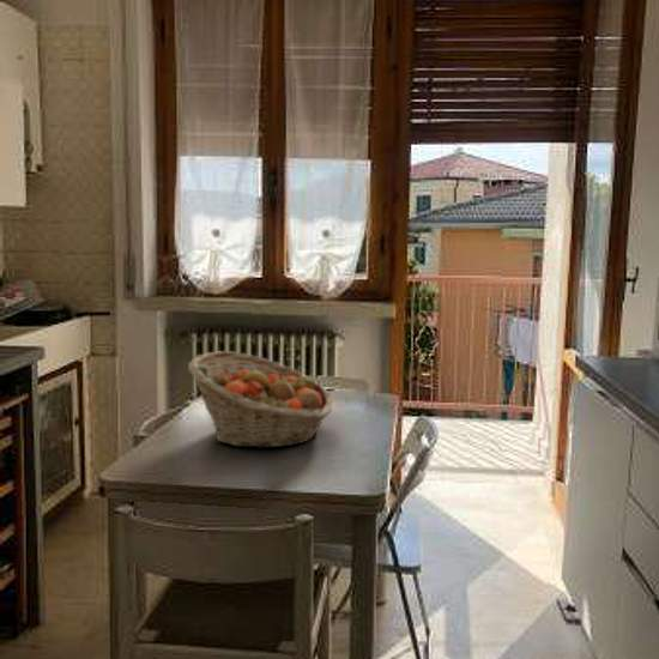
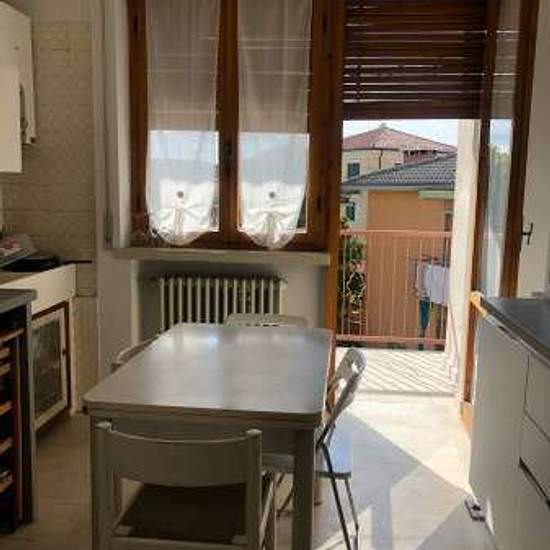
- fruit basket (261, 395)
